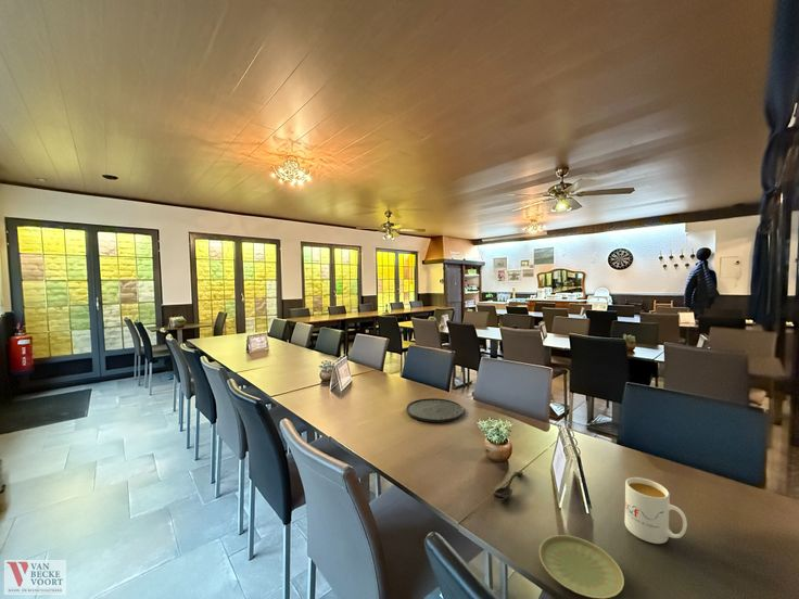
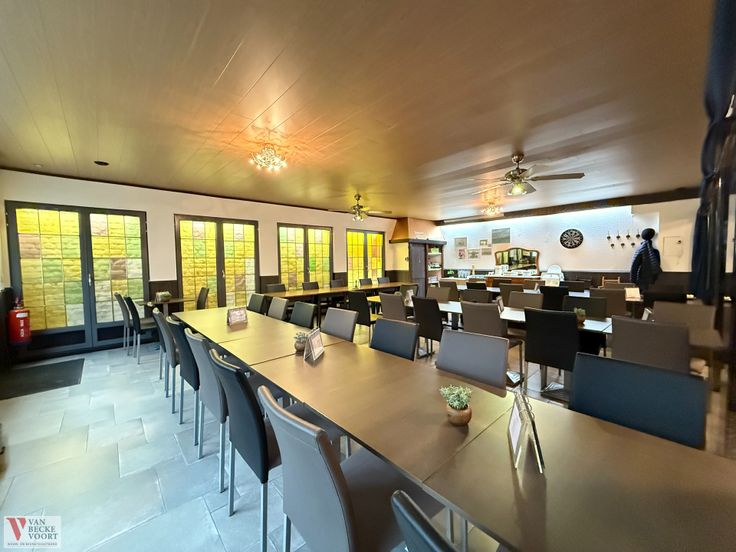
- spoon (509, 484)
- plate (434, 409)
- mug (655, 512)
- plate (579, 568)
